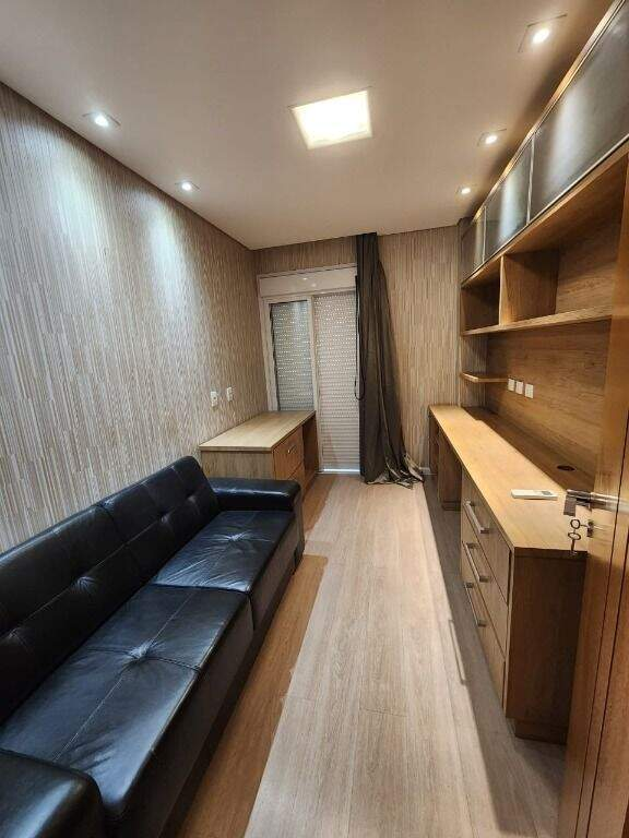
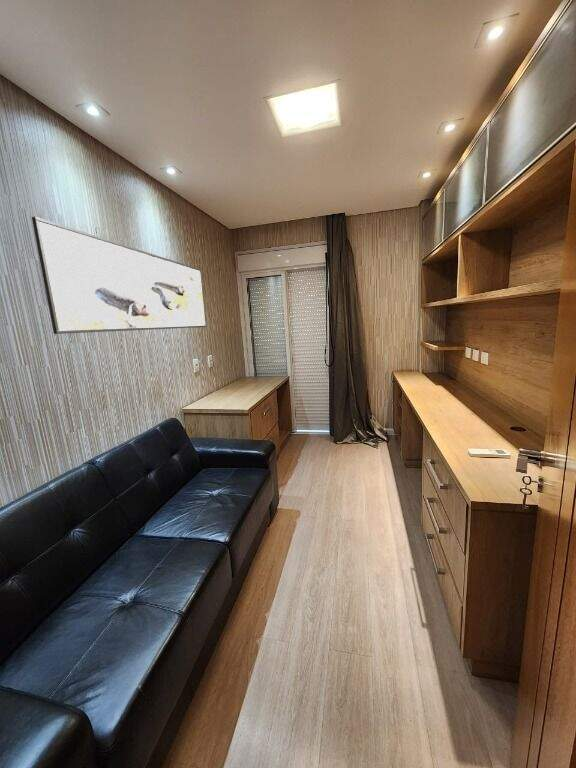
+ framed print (150, 291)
